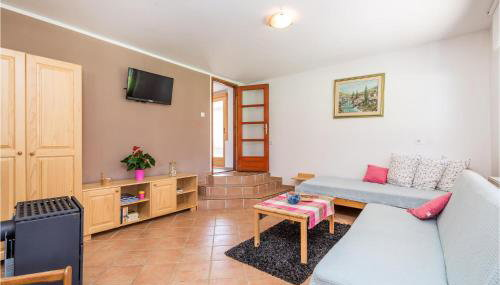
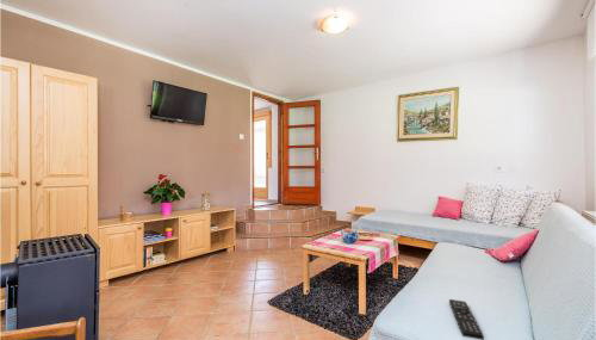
+ remote control (464, 316)
